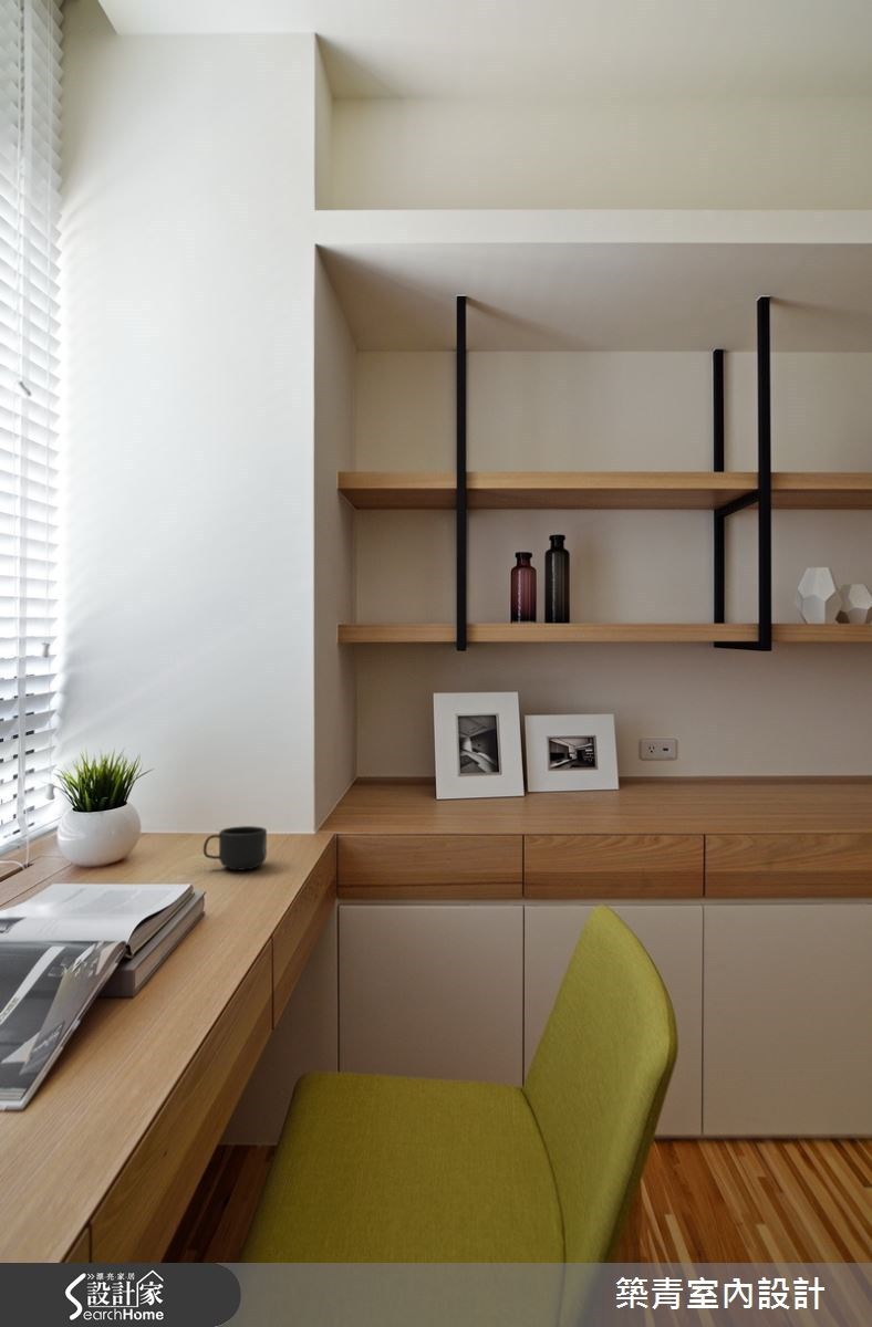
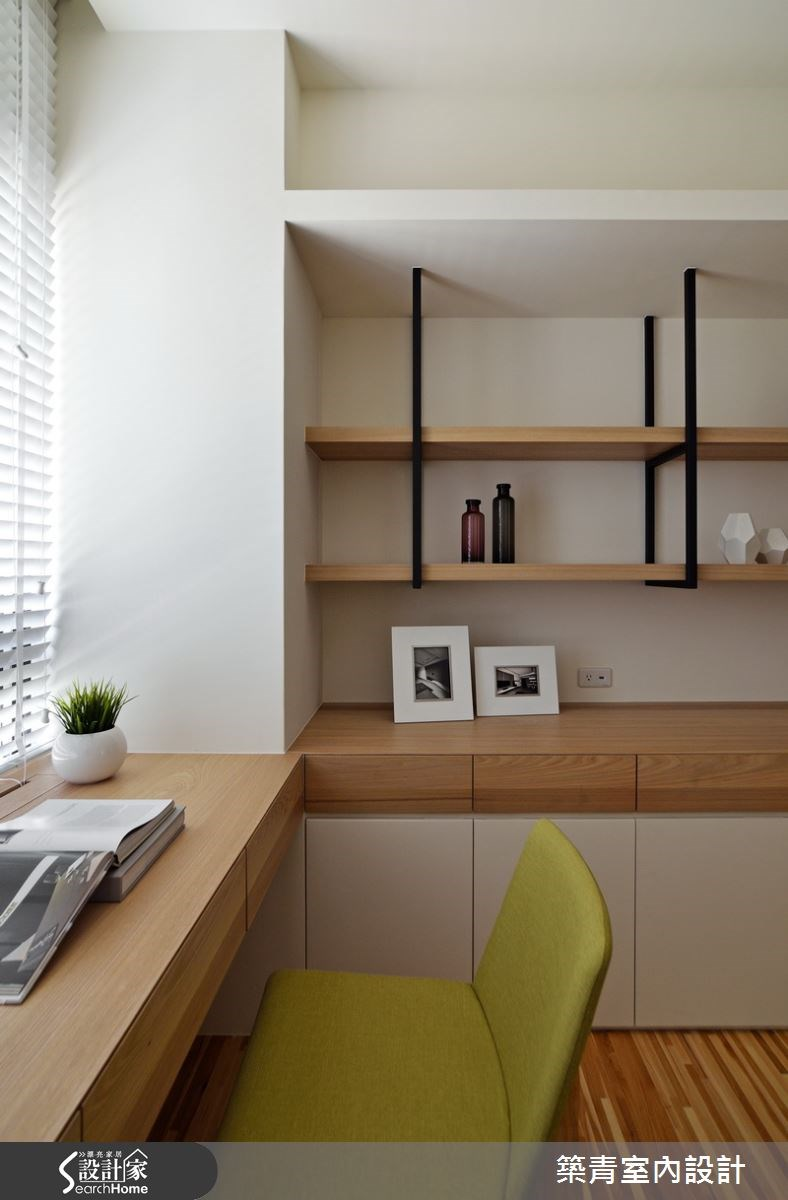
- mug (235, 848)
